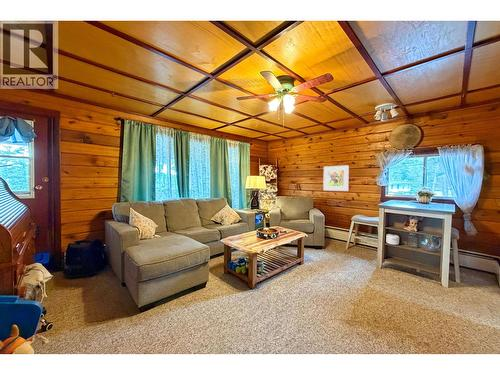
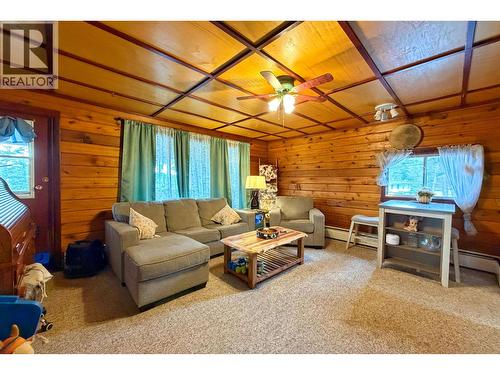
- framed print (335, 178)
